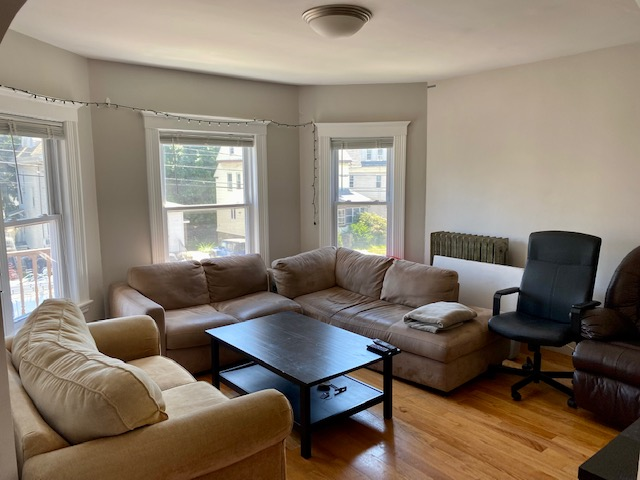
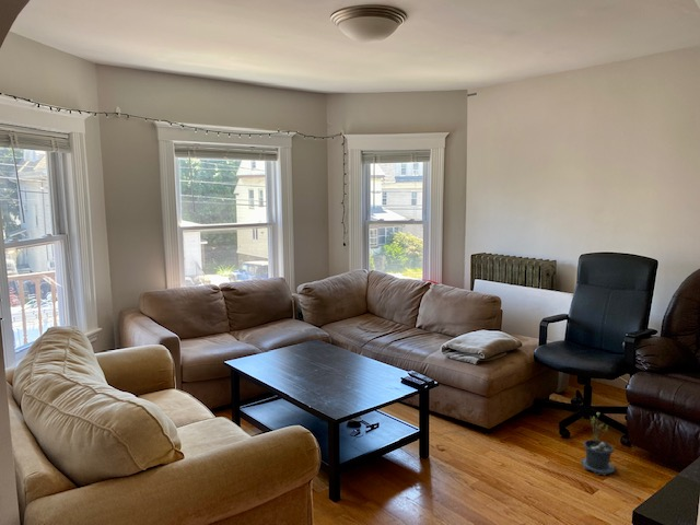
+ potted plant (599, 441)
